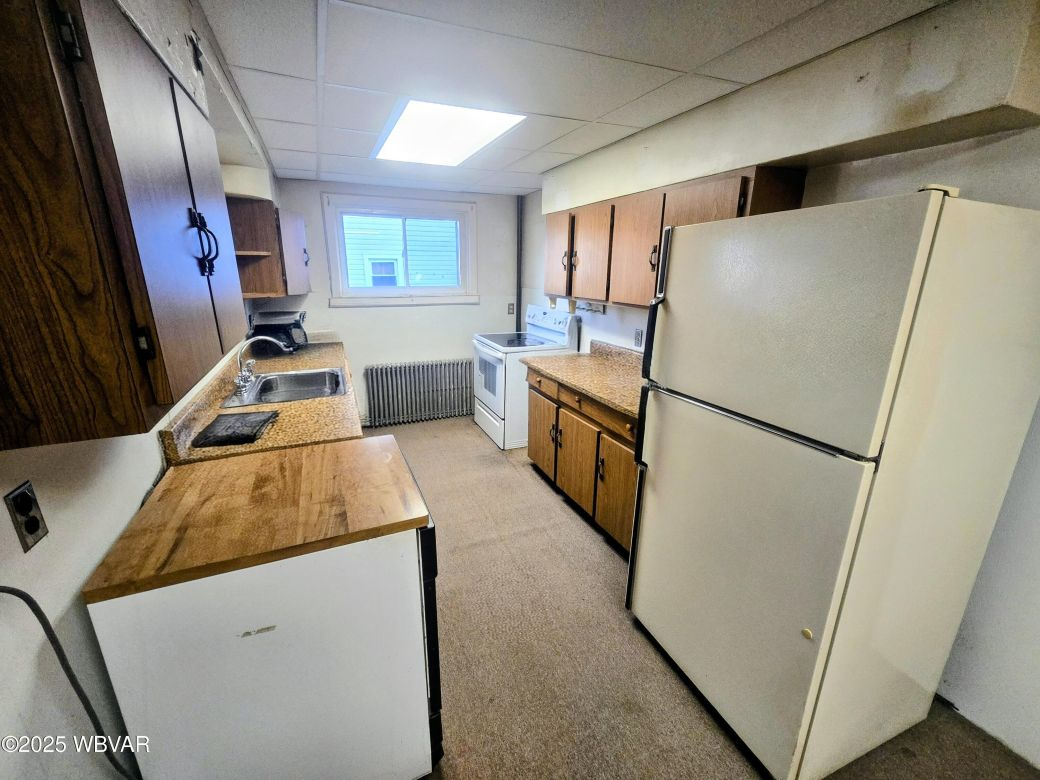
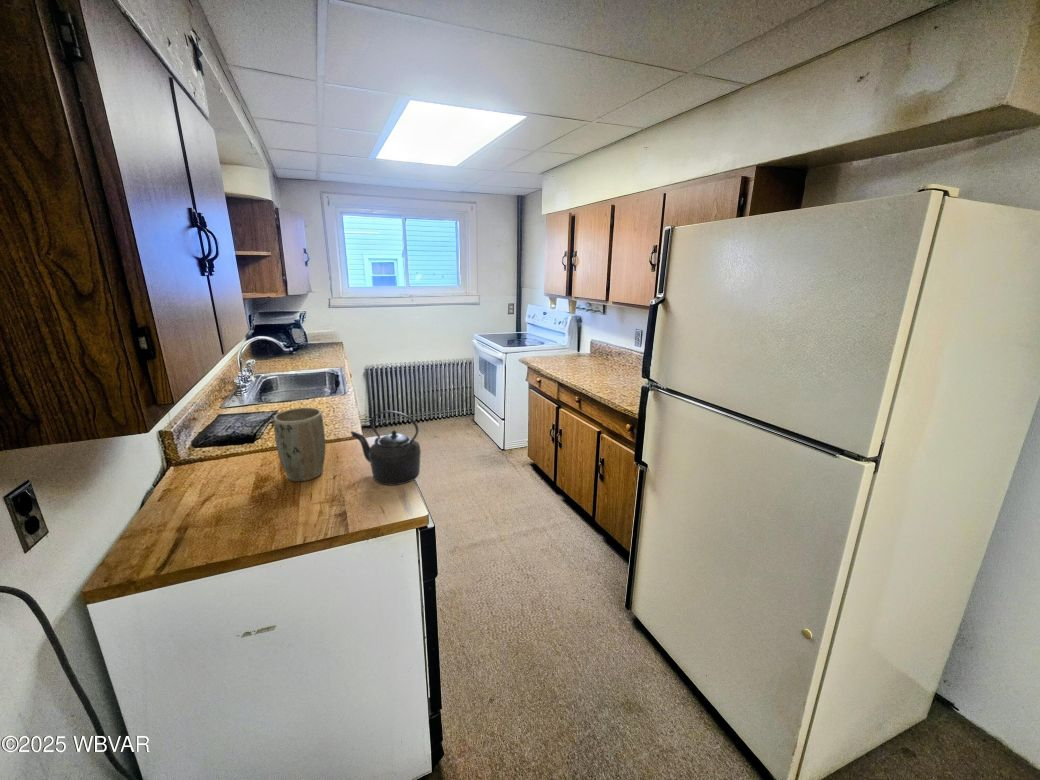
+ kettle (384, 442)
+ plant pot (301, 444)
